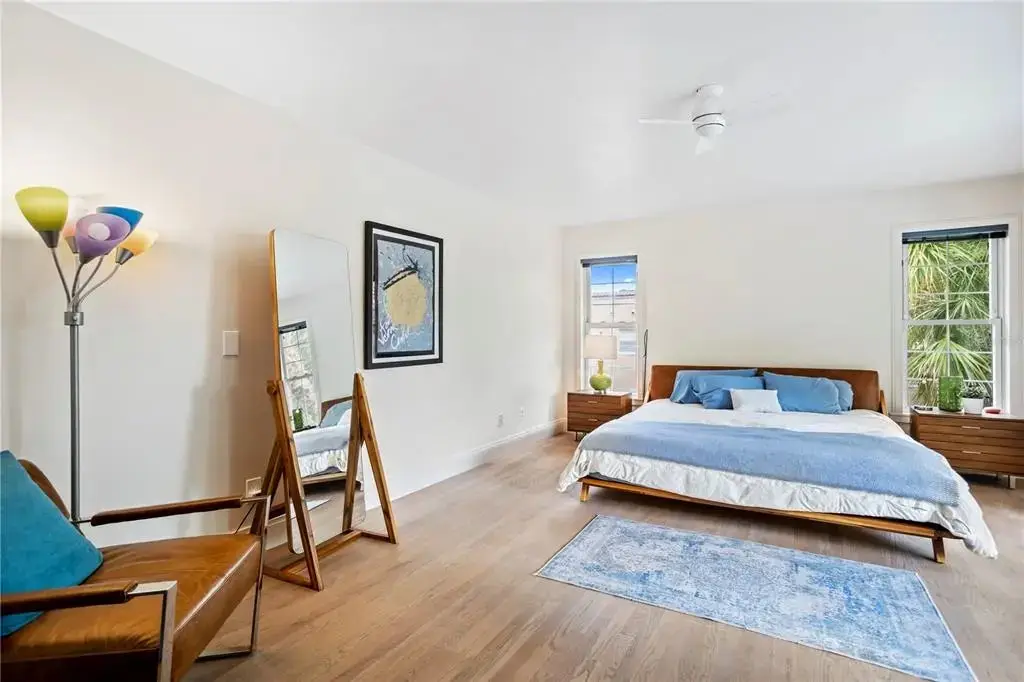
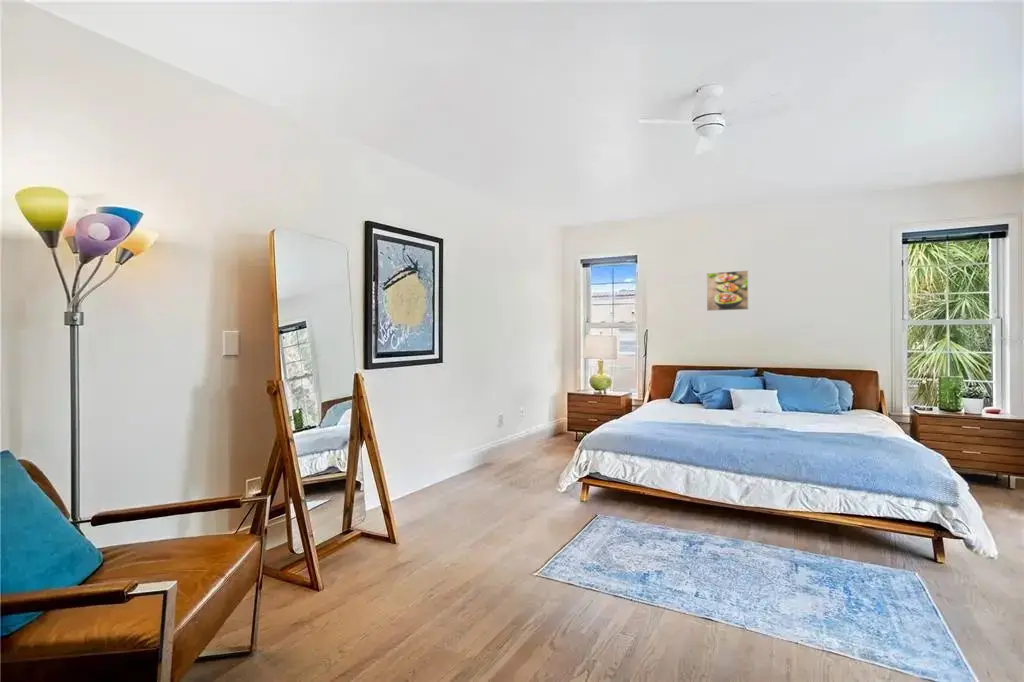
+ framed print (727, 291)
